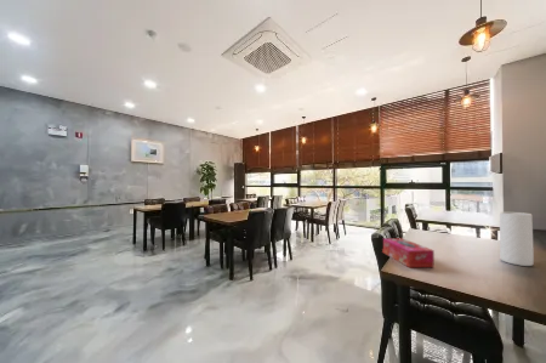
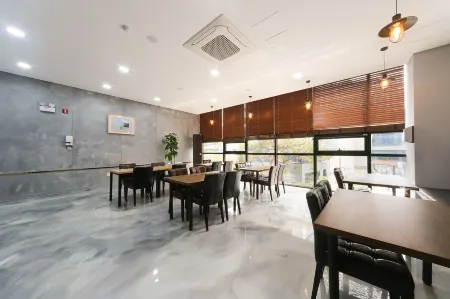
- tissue box (405, 251)
- vase (516, 237)
